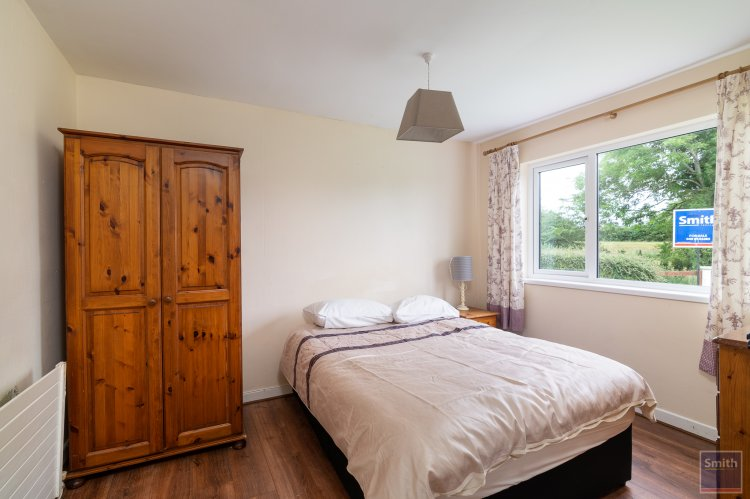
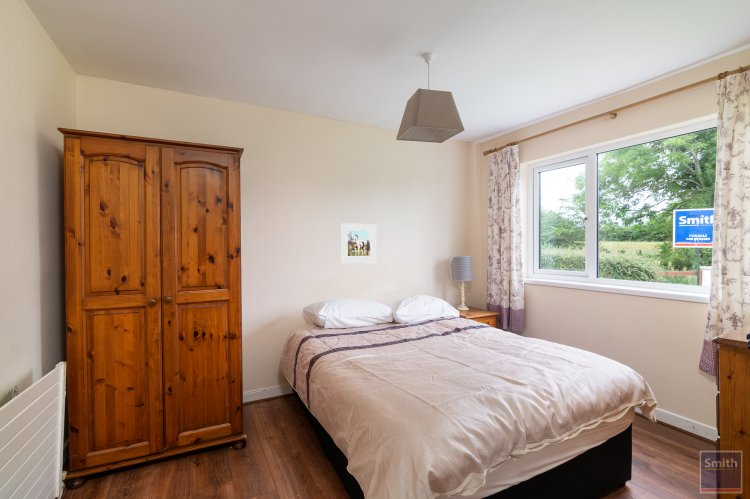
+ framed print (359, 243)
